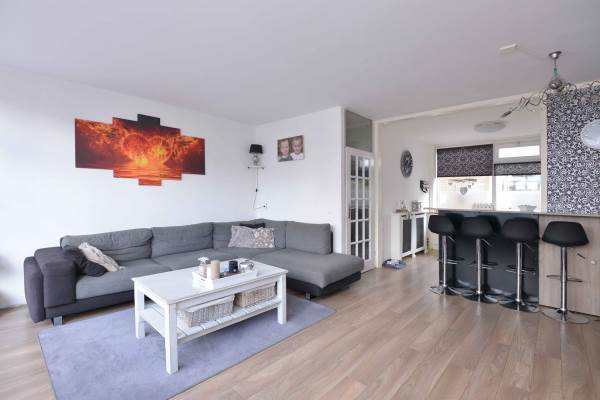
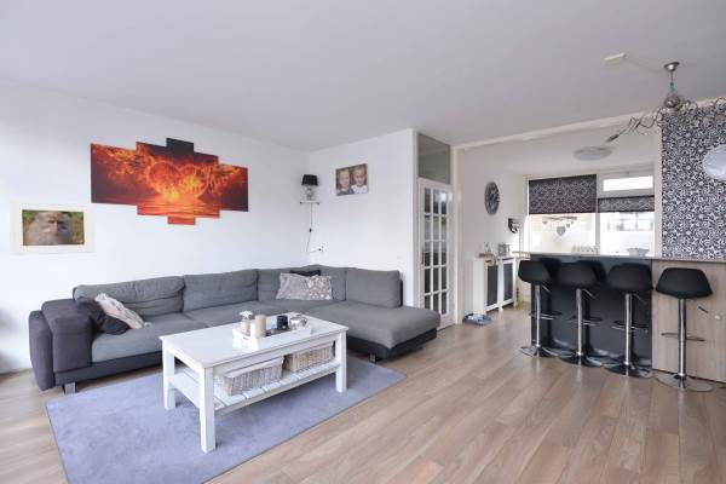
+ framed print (54, 227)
